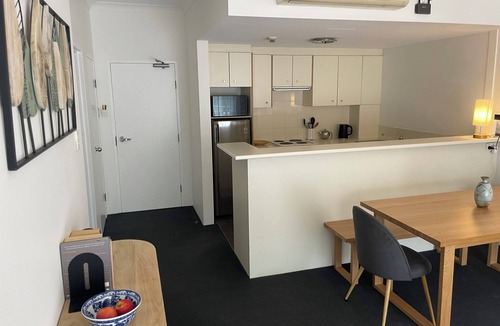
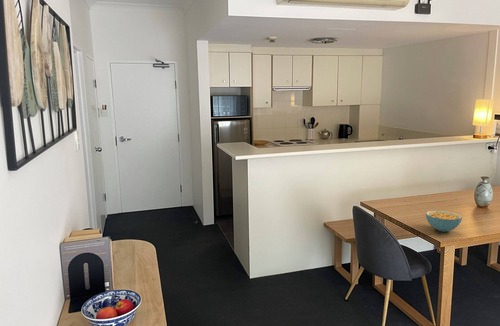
+ cereal bowl (443, 222)
